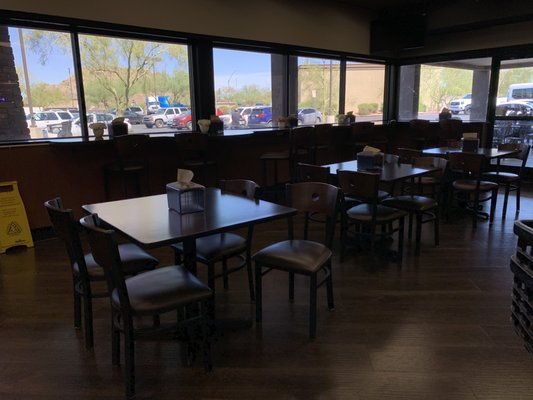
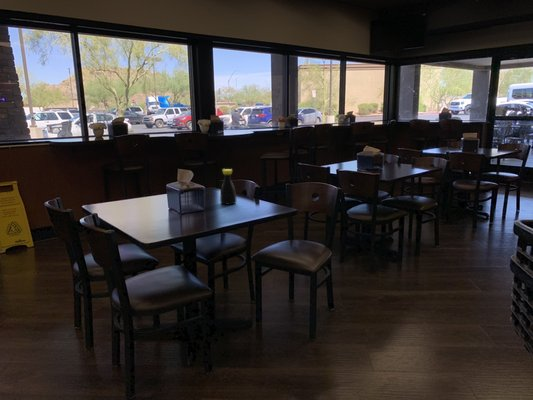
+ bottle (227, 186)
